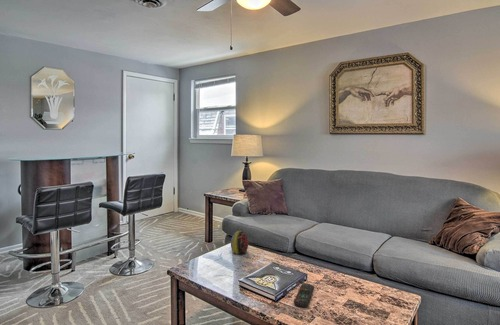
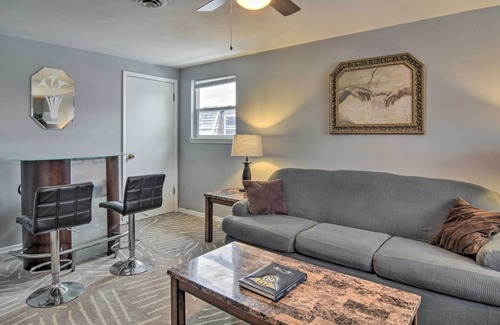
- remote control (304, 294)
- decorative egg (239, 241)
